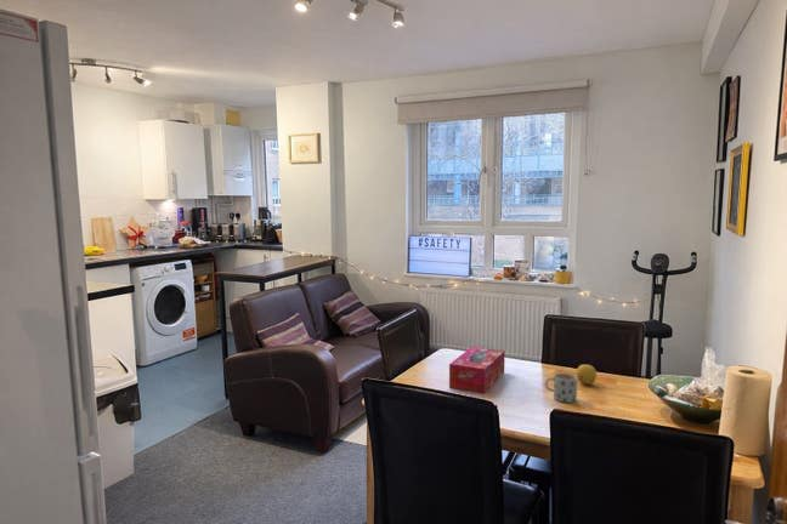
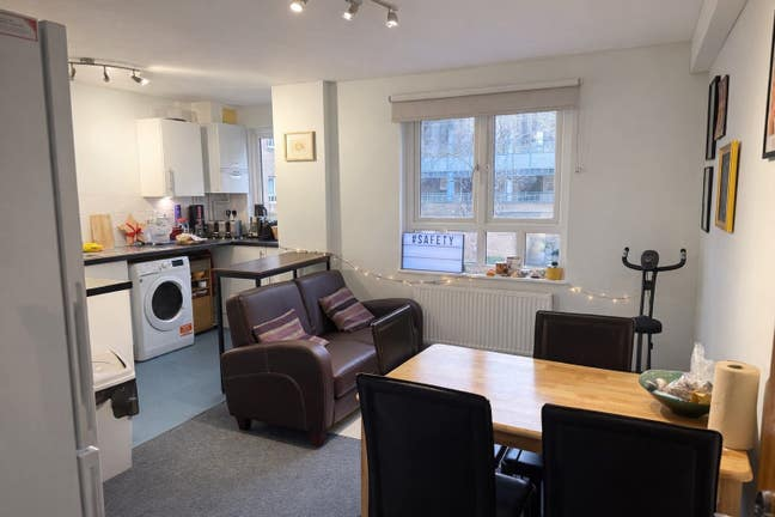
- mug (560, 387)
- fruit (585, 374)
- tissue box (477, 368)
